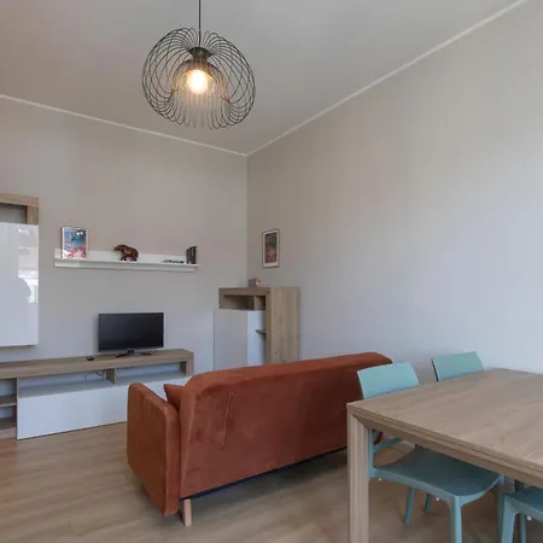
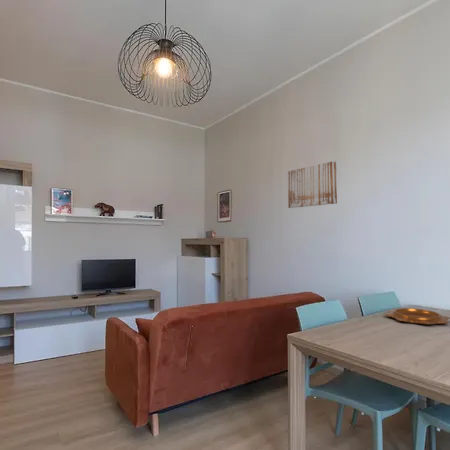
+ wall art (310, 186)
+ decorative bowl (416, 315)
